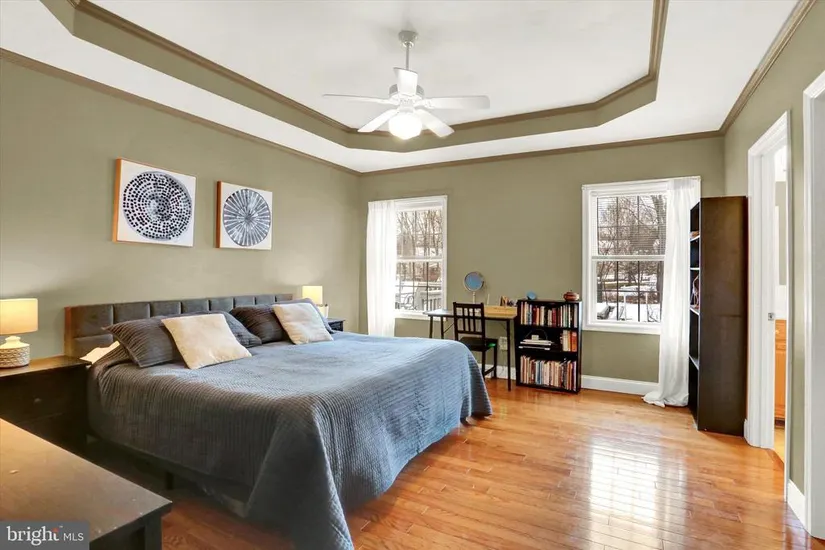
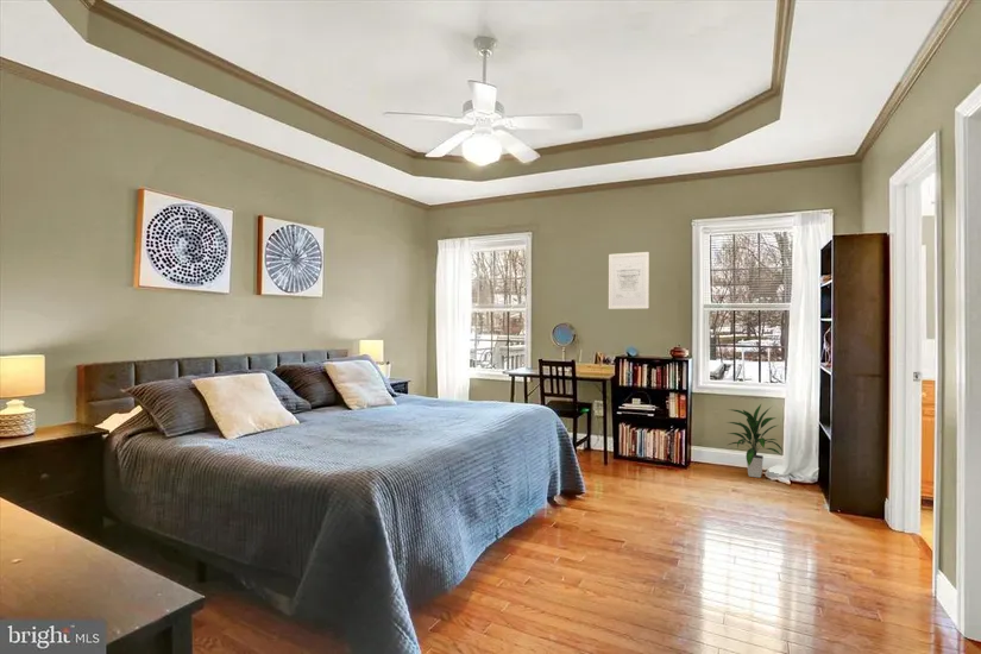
+ wall art (628, 281)
+ indoor plant (753, 439)
